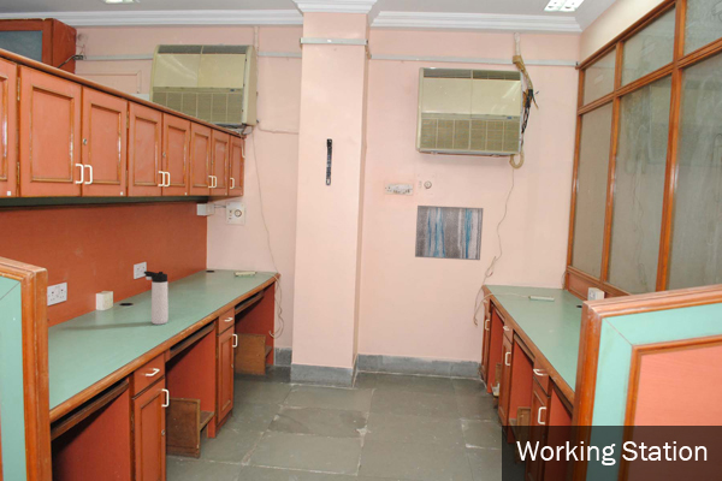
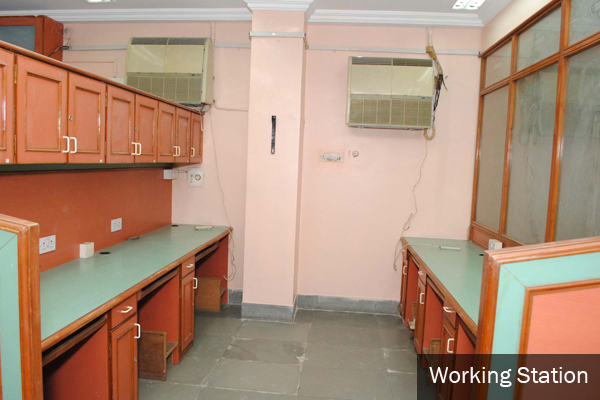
- wall art (448, 232)
- thermos bottle (155, 297)
